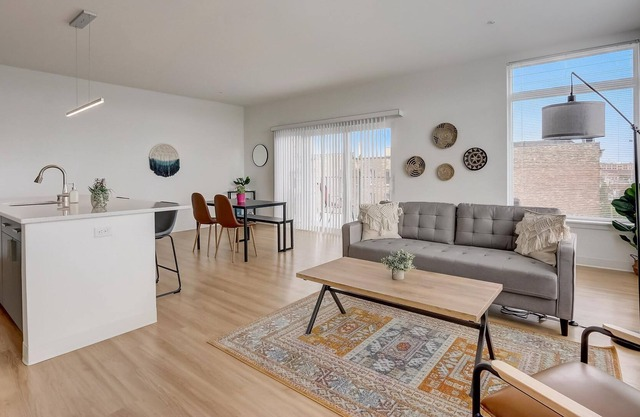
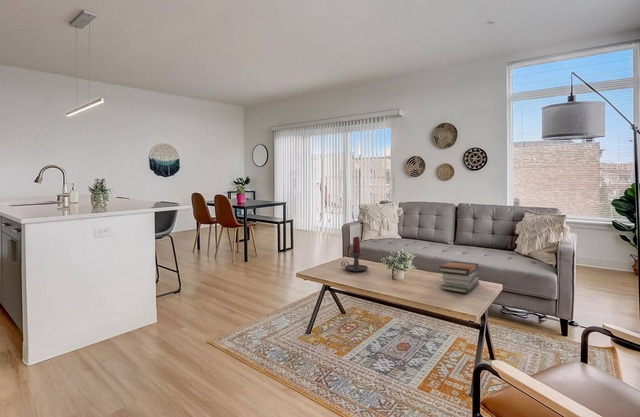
+ book stack (459, 276)
+ candle holder (353, 252)
